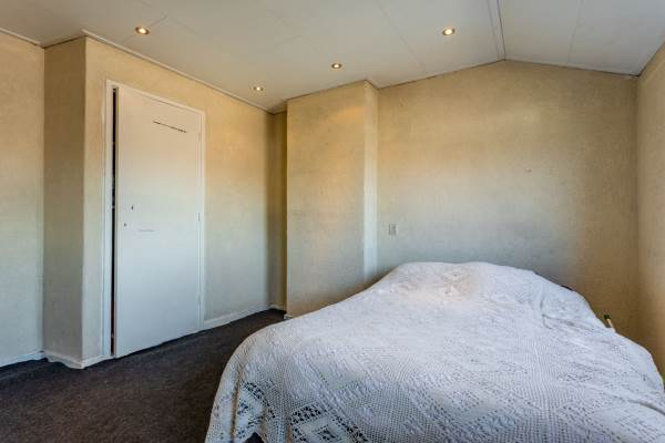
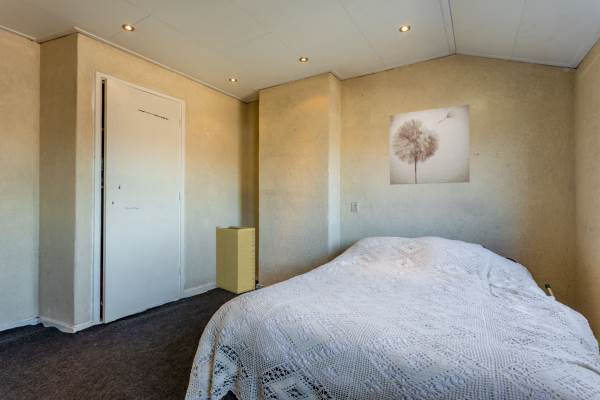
+ wall art (427, 146)
+ laundry hamper (233, 257)
